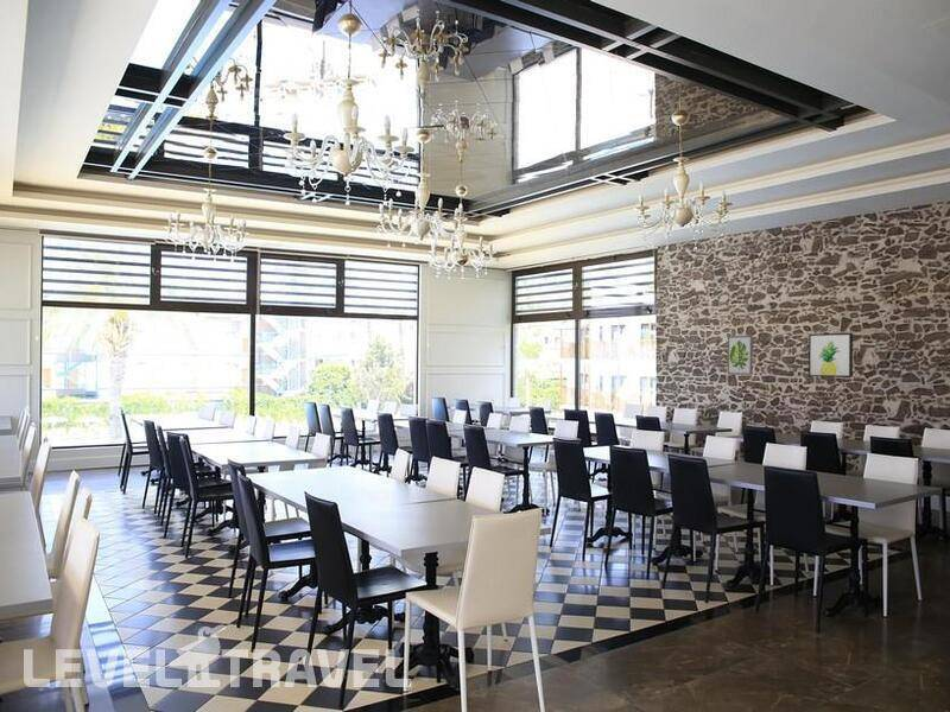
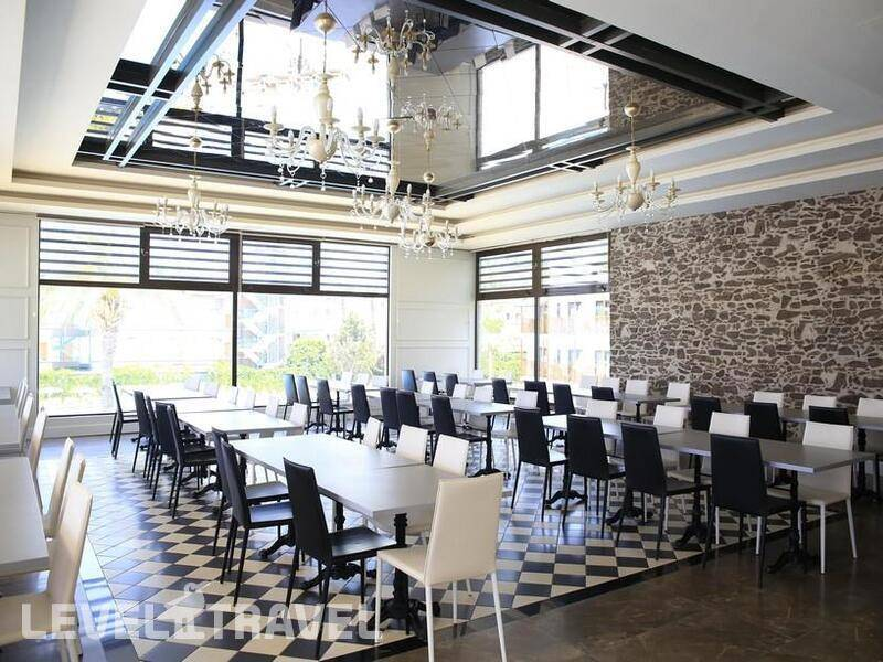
- wall art (830, 355)
- wall art (740, 355)
